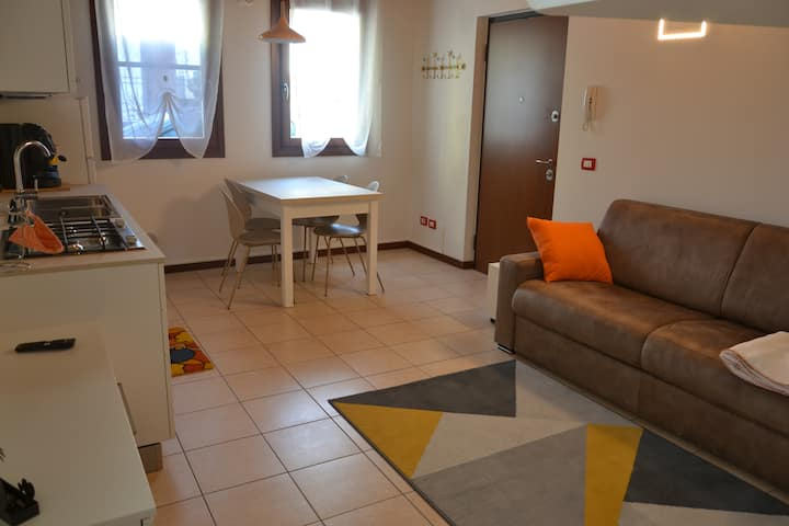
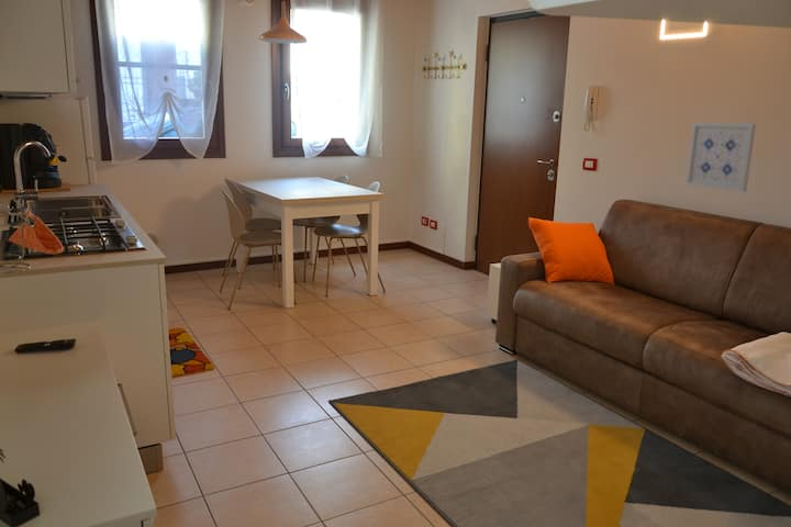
+ wall art (718, 156)
